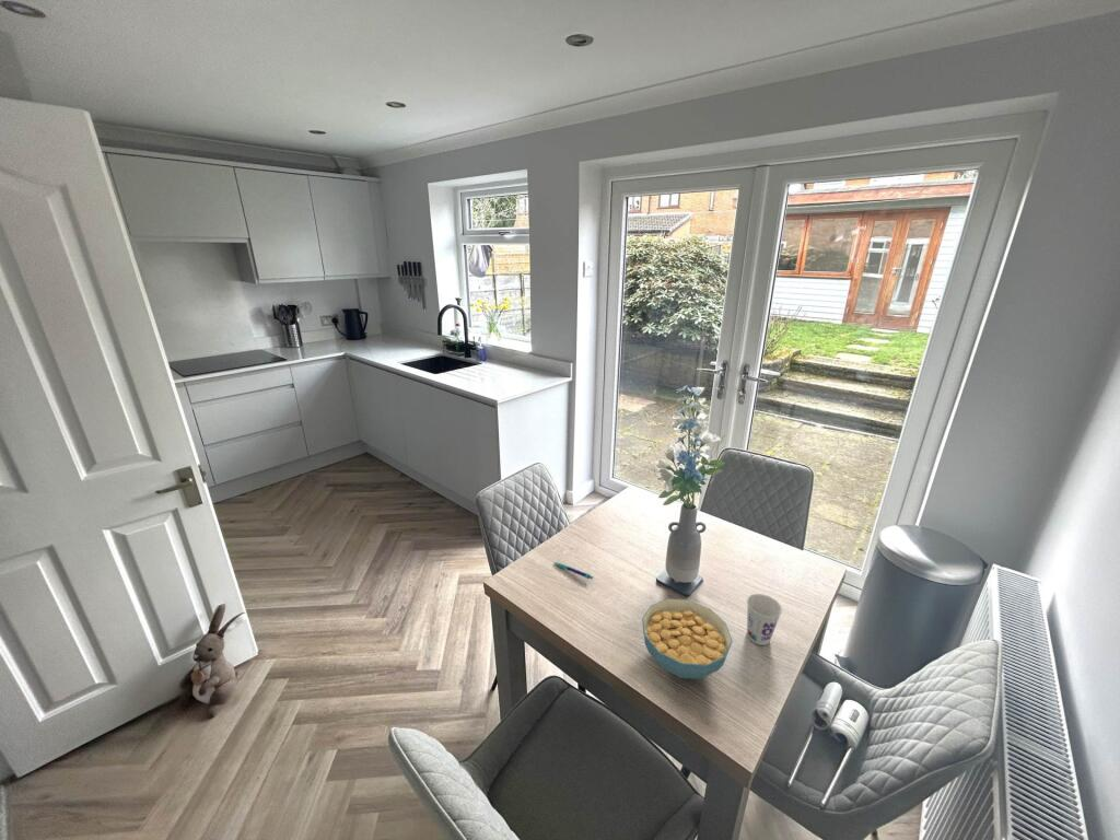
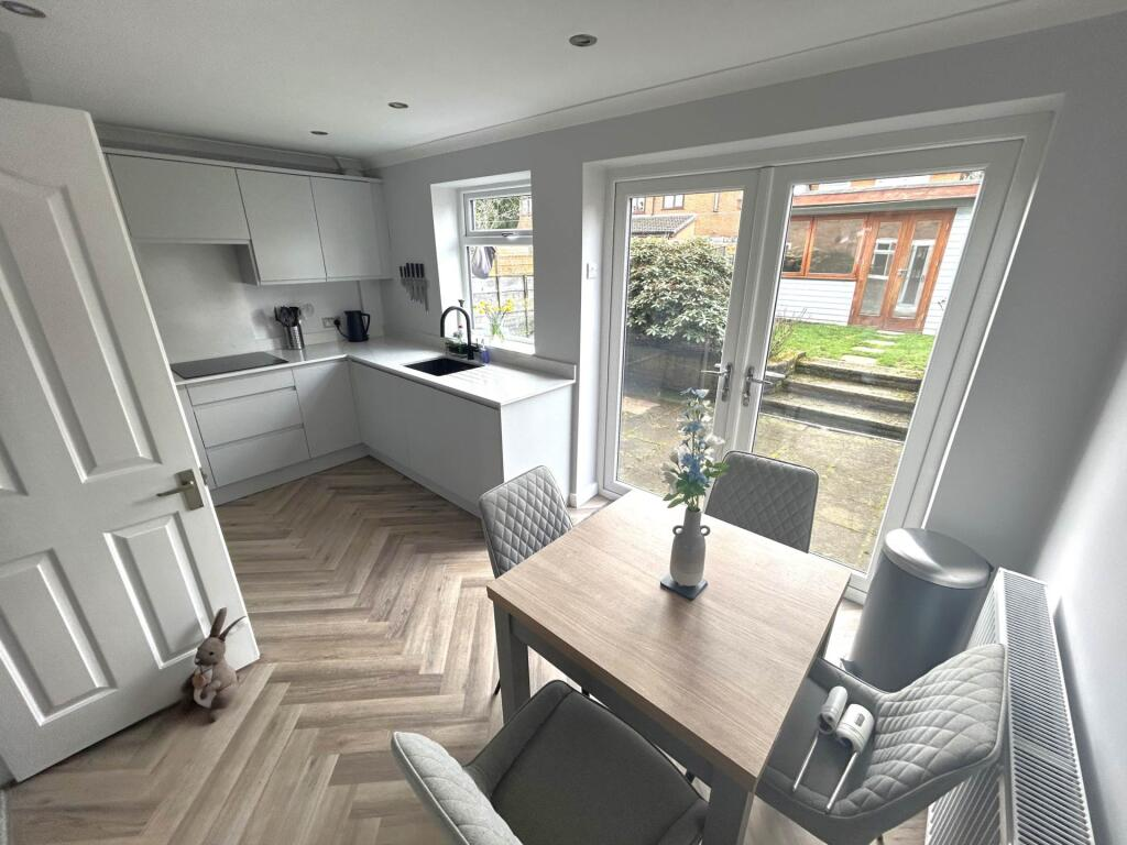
- pen (572, 569)
- cup (761, 620)
- cereal bowl (684, 645)
